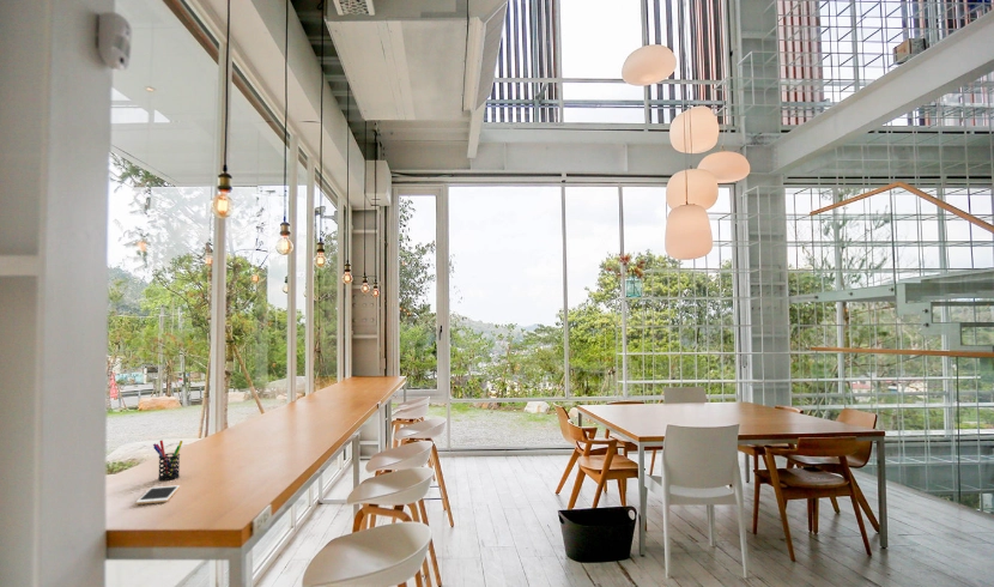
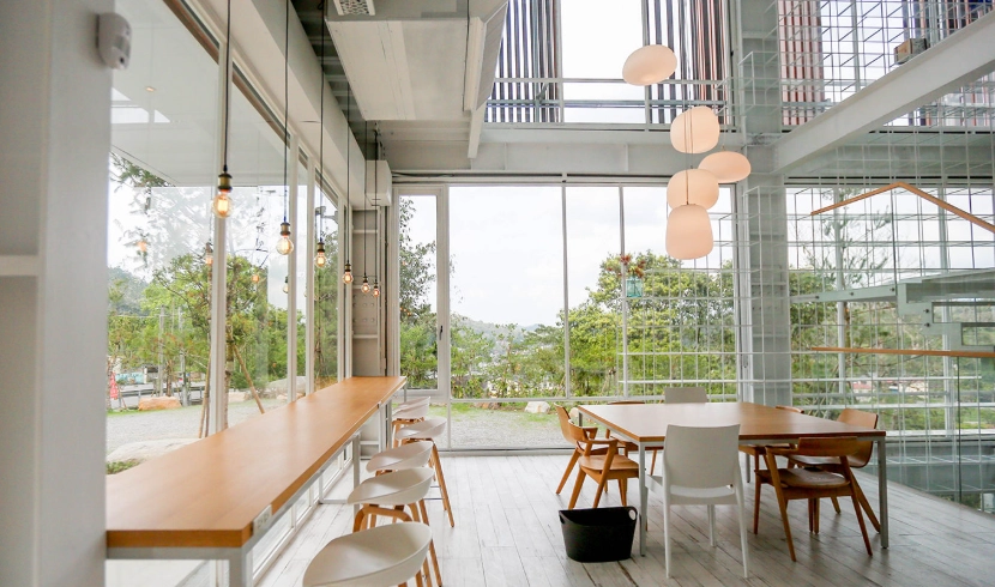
- cell phone (158, 494)
- pen holder (169, 458)
